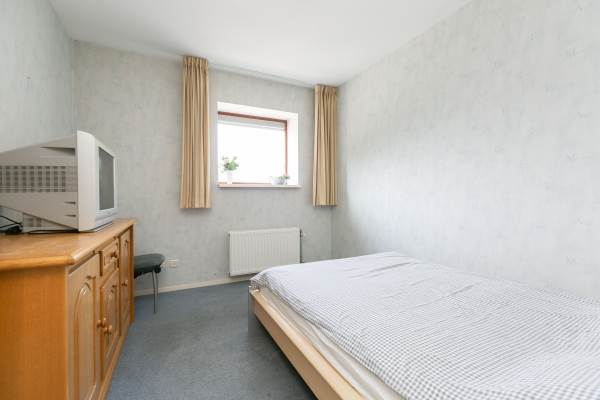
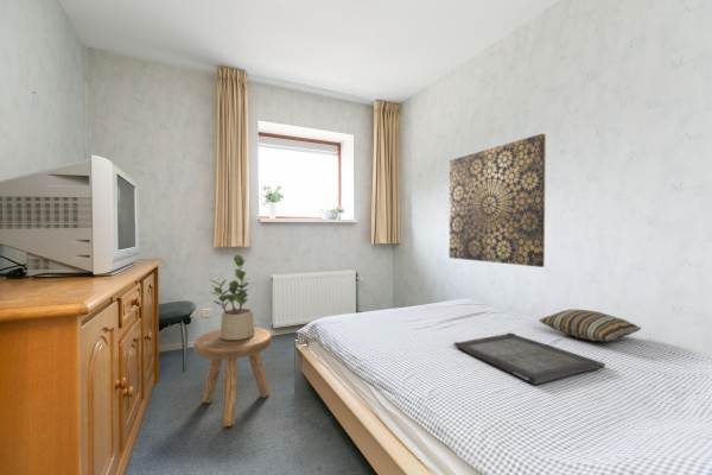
+ potted plant (233, 296)
+ stool (234, 372)
+ pillow (587, 323)
+ wall art (489, 205)
+ serving tray (522, 353)
